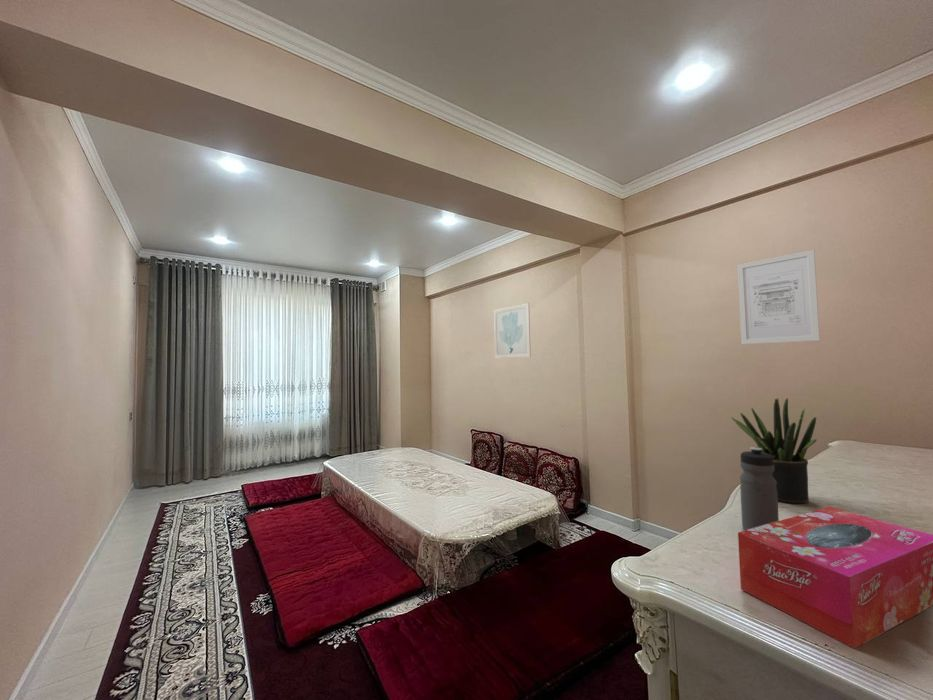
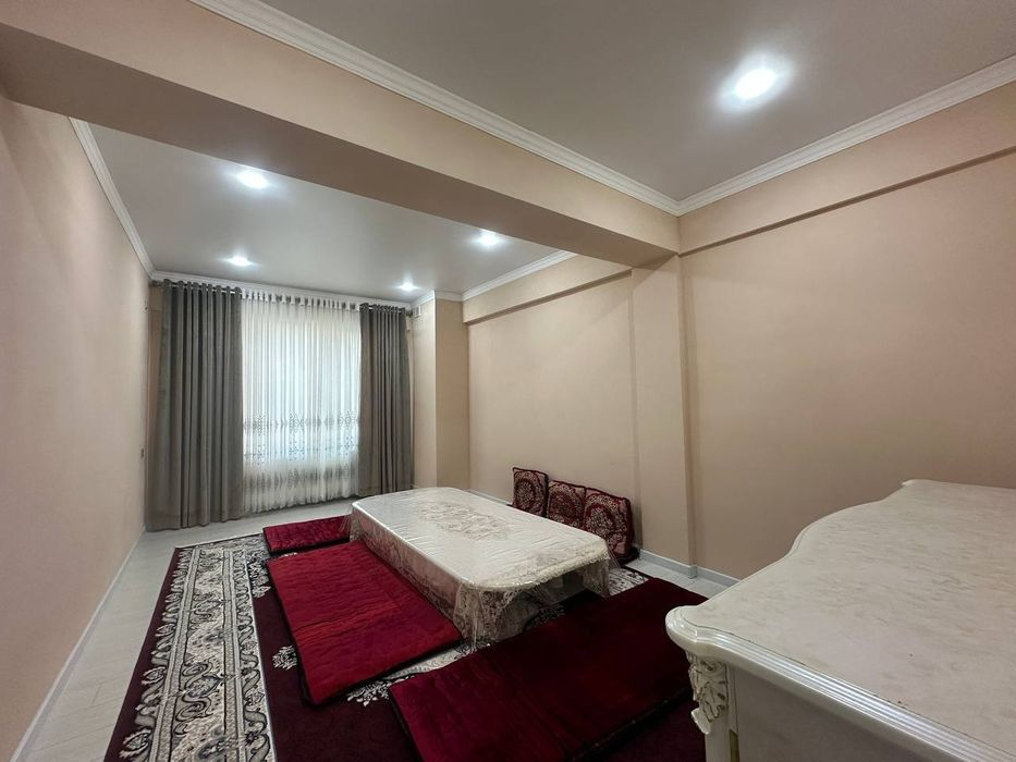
- water bottle (758, 489)
- potted plant (774, 446)
- tissue box (839, 564)
- wall art (511, 332)
- wall art (775, 299)
